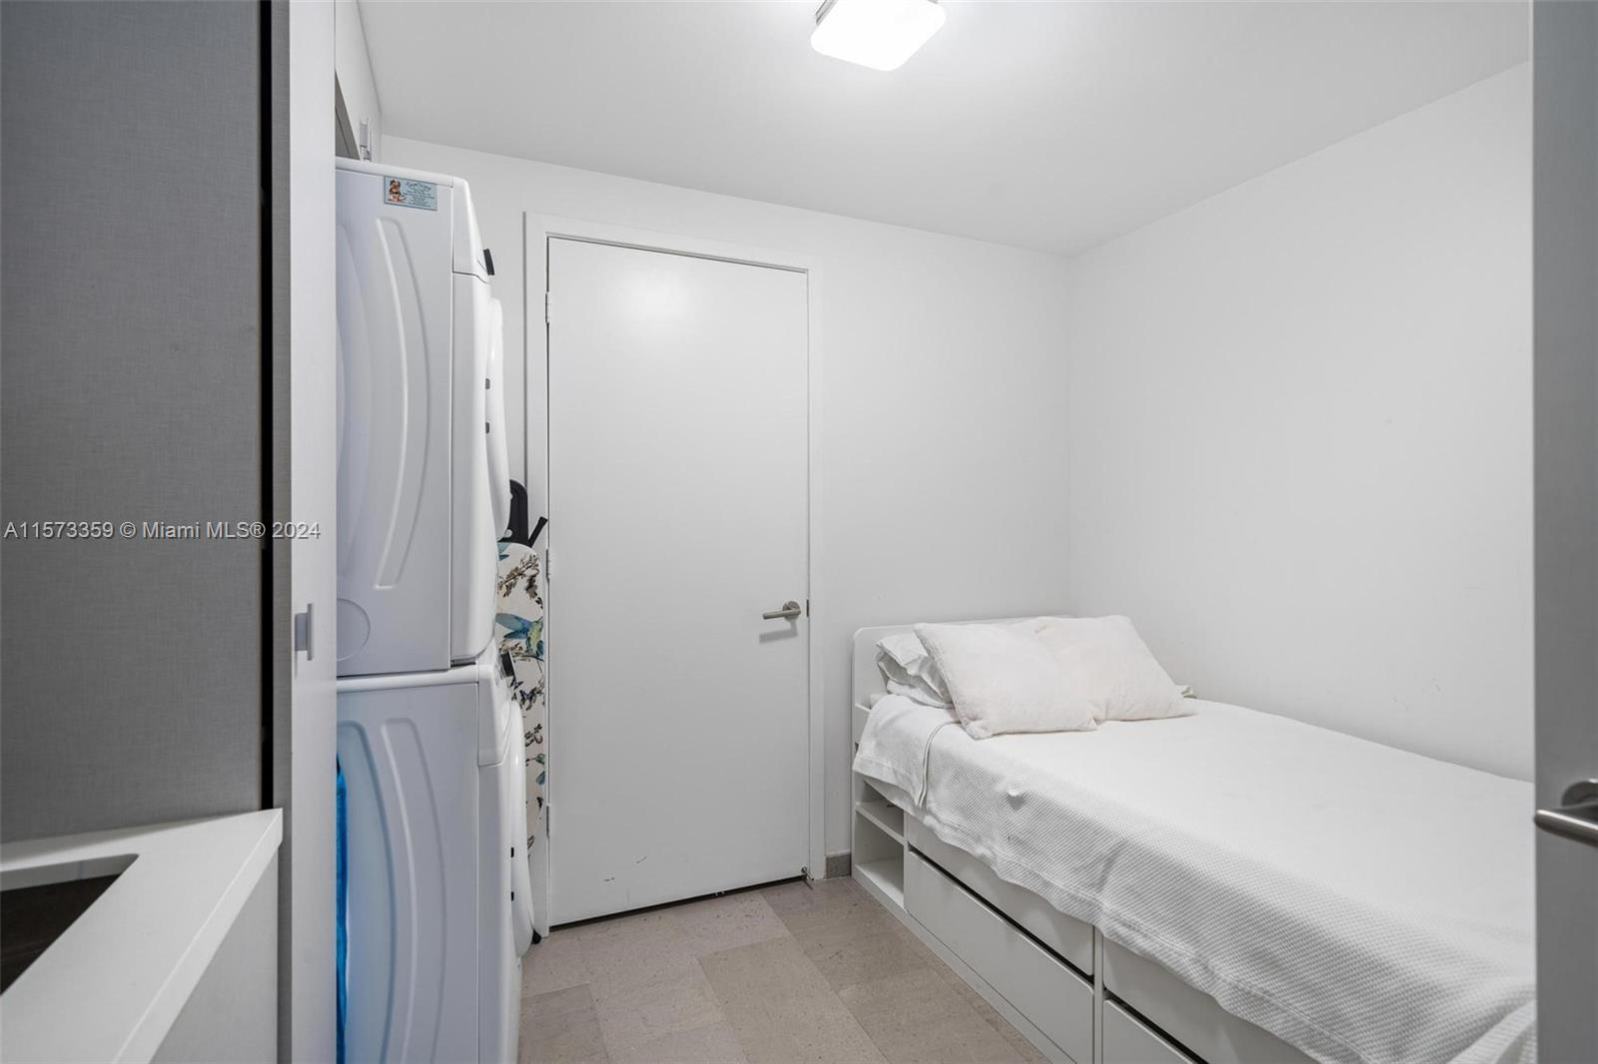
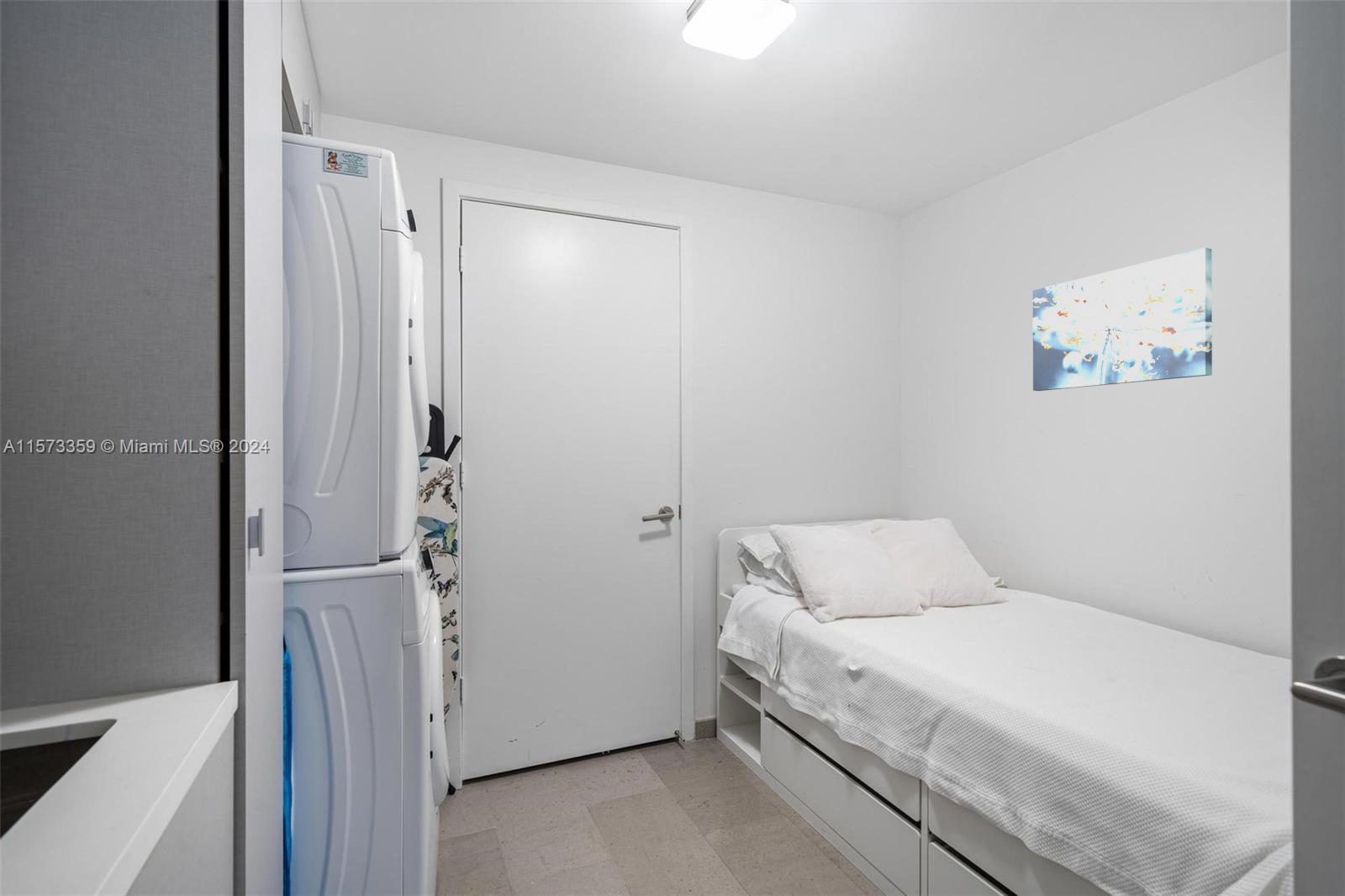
+ wall art (1111, 328)
